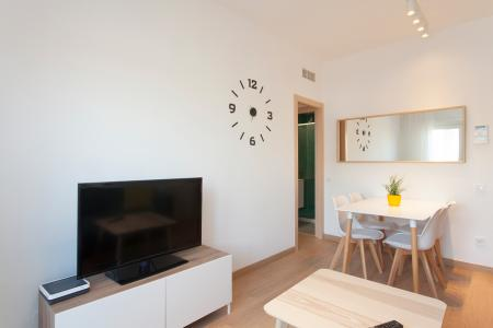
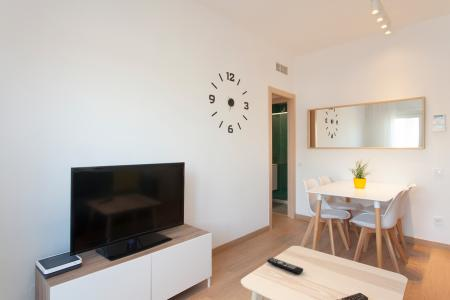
+ remote control (284, 265)
